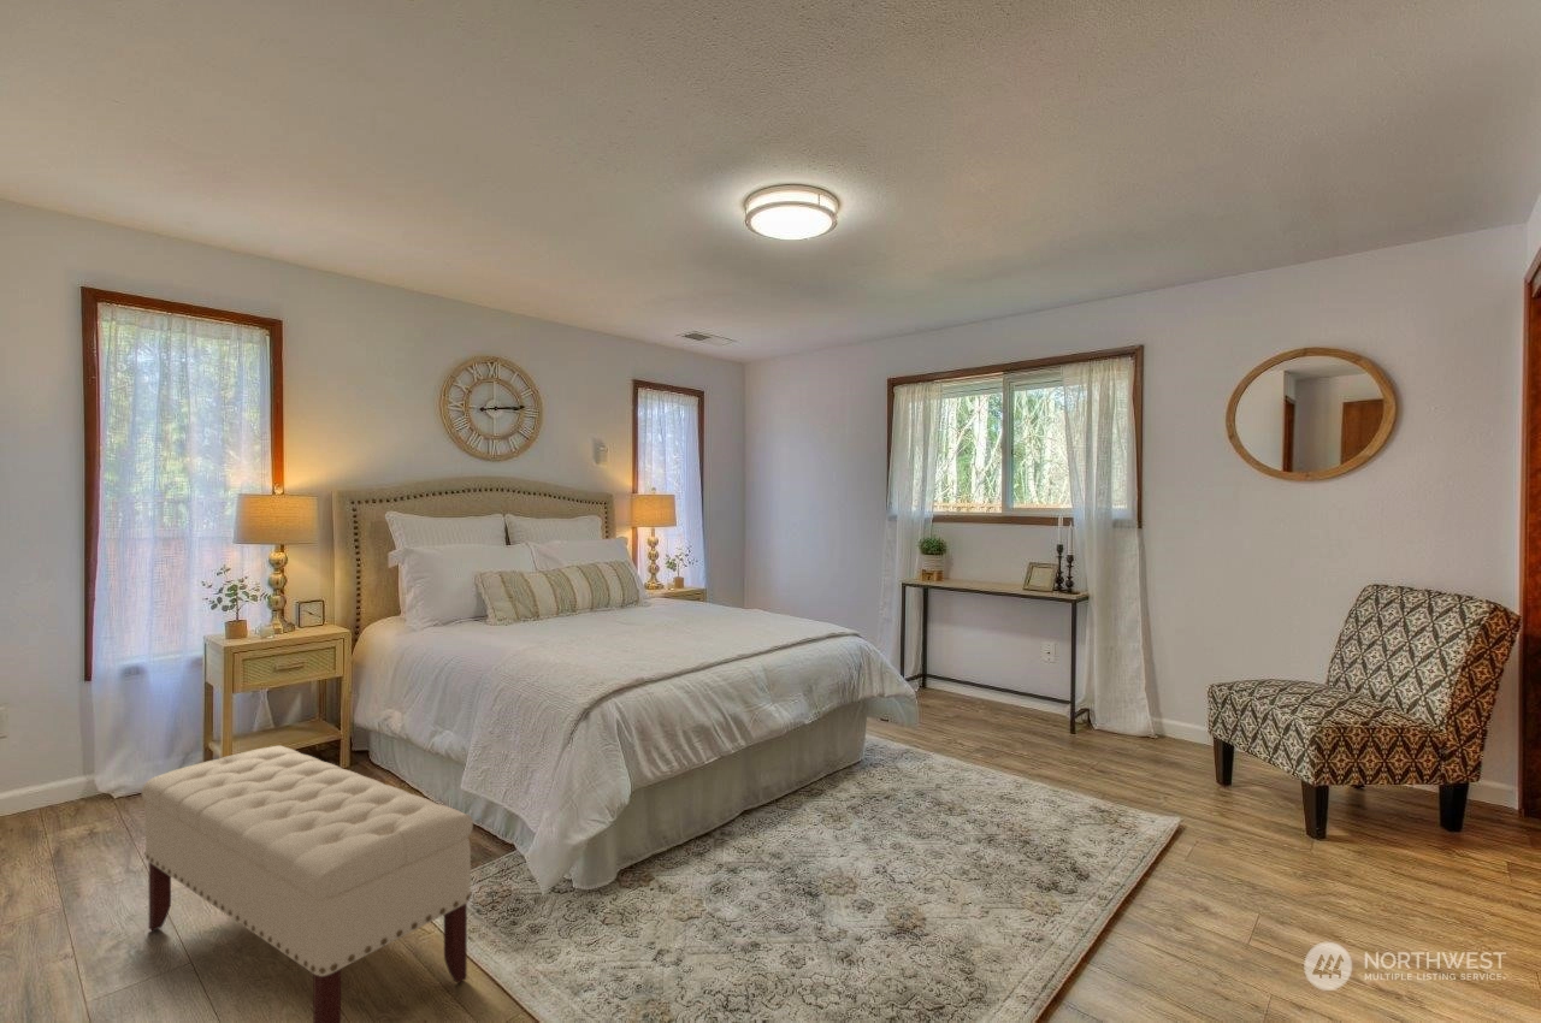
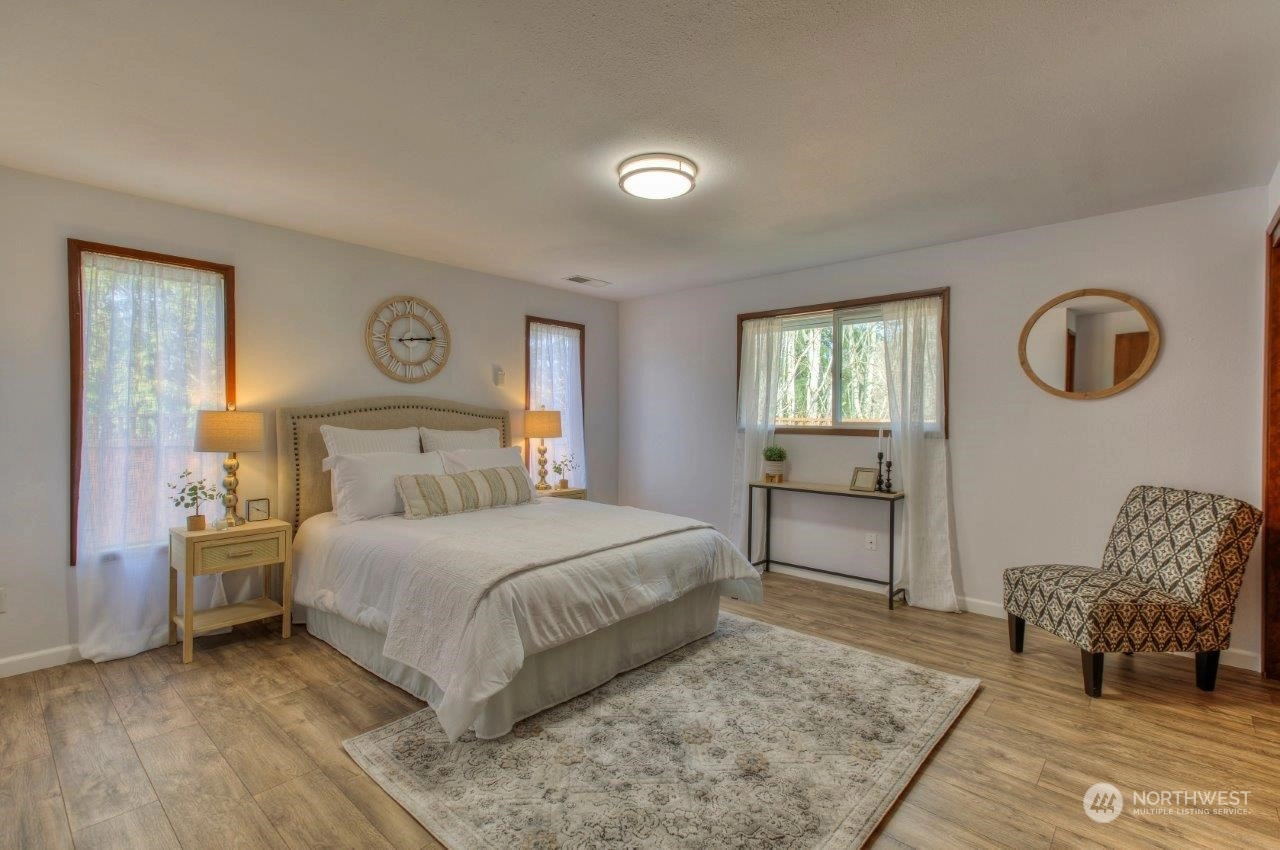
- bench (299, 871)
